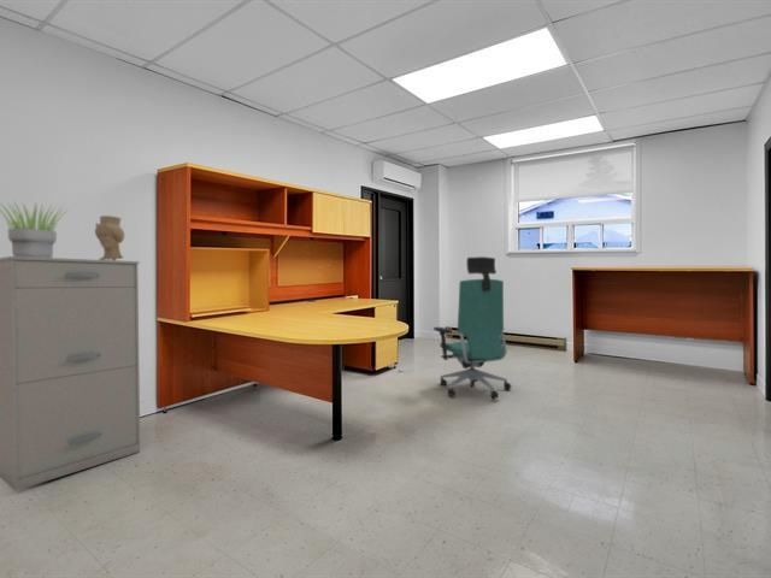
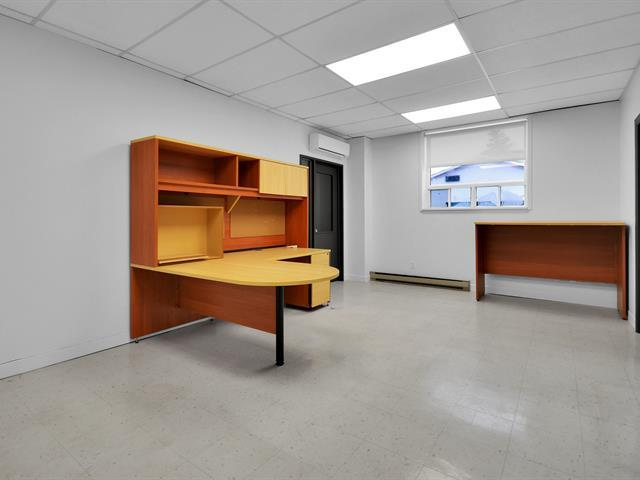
- decorative vase (110, 238)
- filing cabinet (61, 359)
- chair (475, 324)
- potted plant (31, 231)
